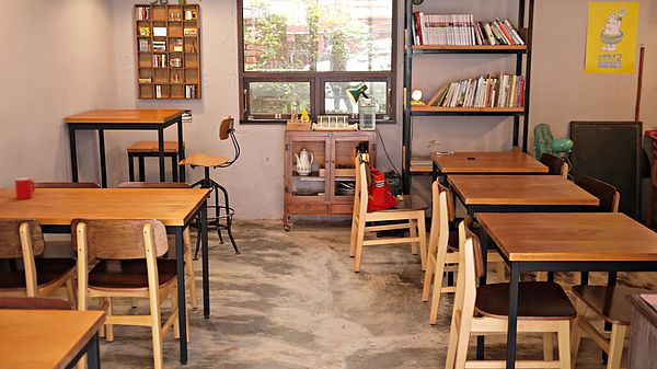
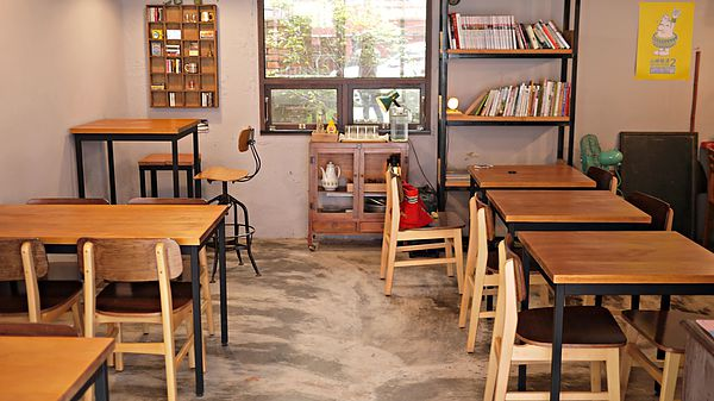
- cup (25, 187)
